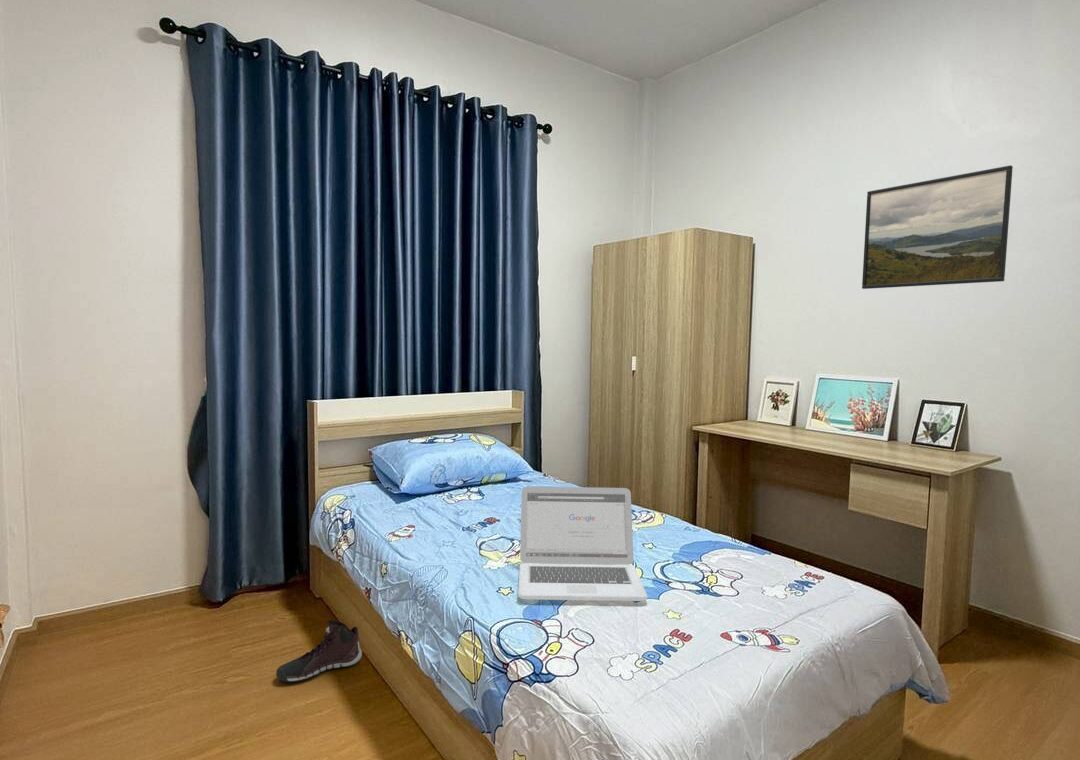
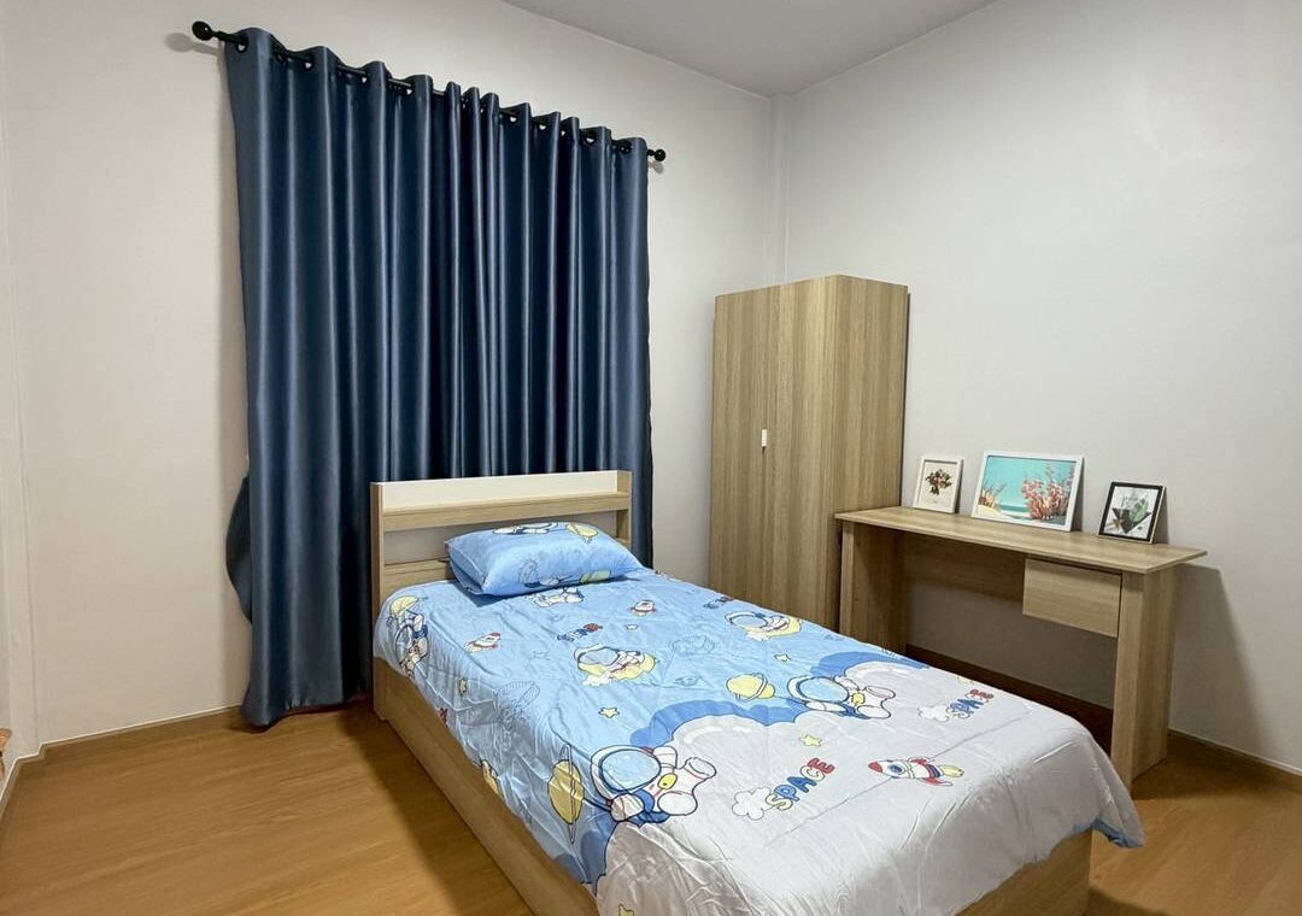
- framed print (930, 232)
- sneaker (319, 645)
- laptop (579, 539)
